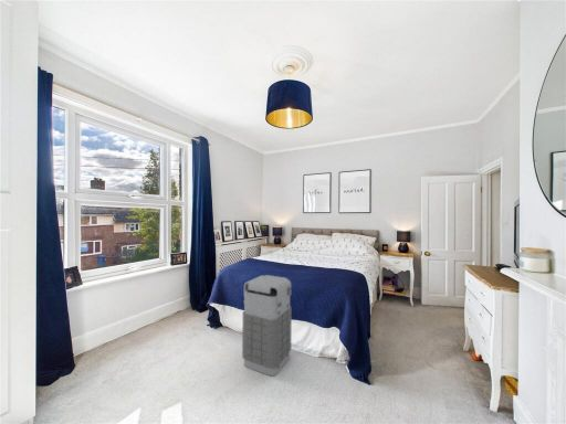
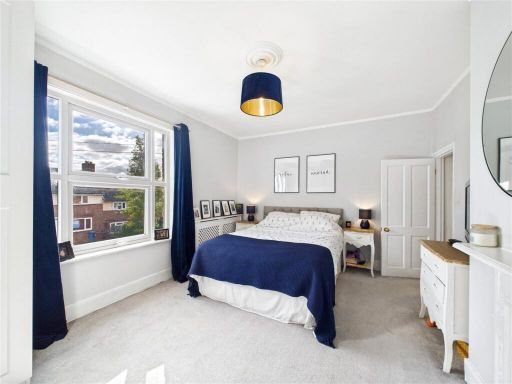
- grenade (266, 319)
